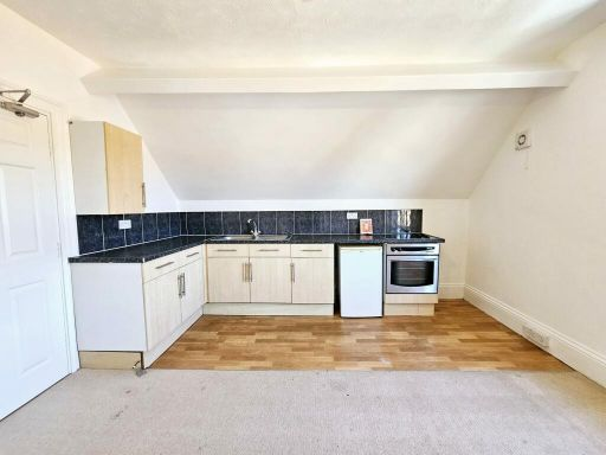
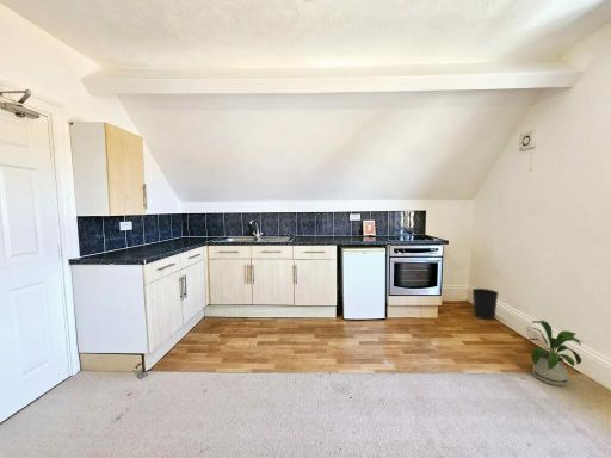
+ house plant (558, 349)
+ wastebasket (485, 303)
